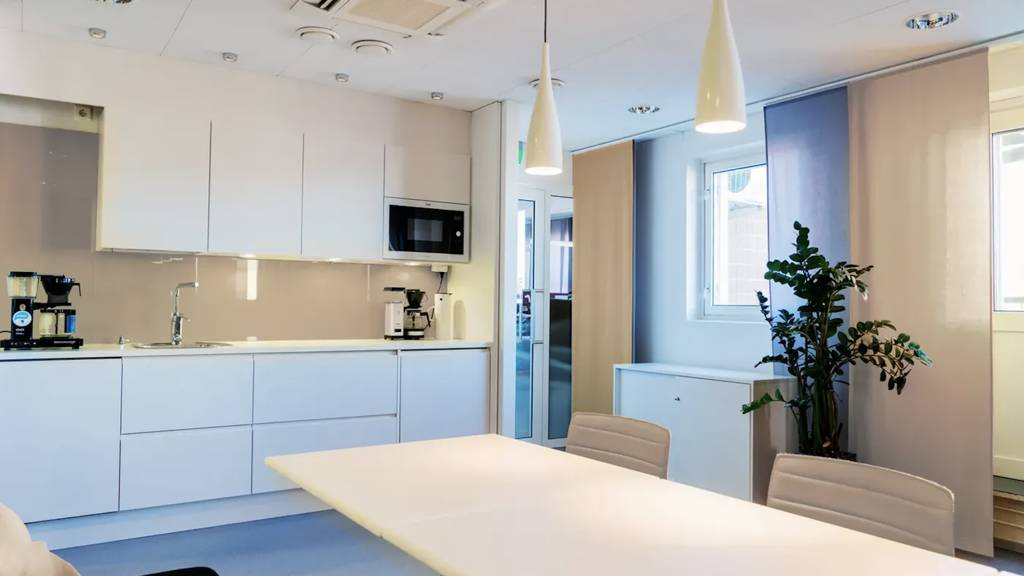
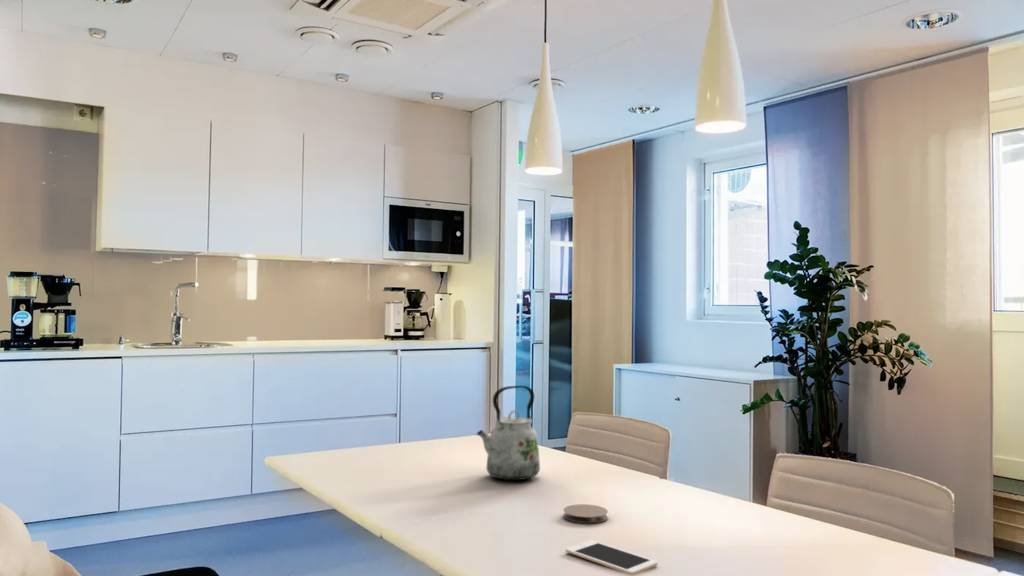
+ coaster (585, 513)
+ kettle (505, 432)
+ cell phone (610, 556)
